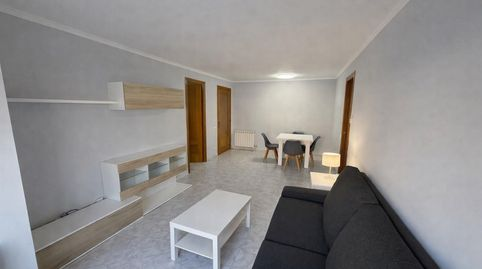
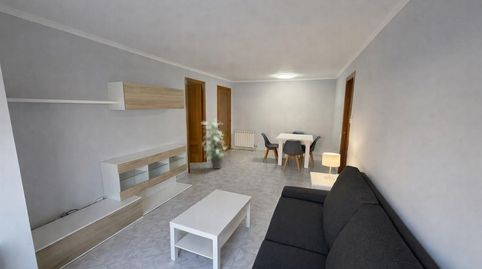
+ indoor plant (214, 144)
